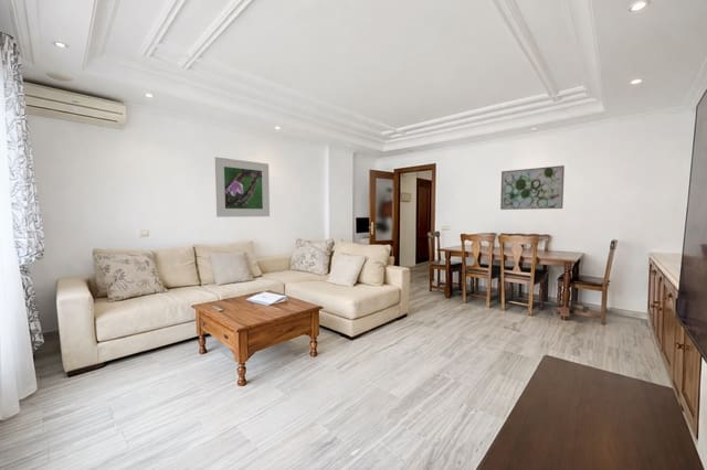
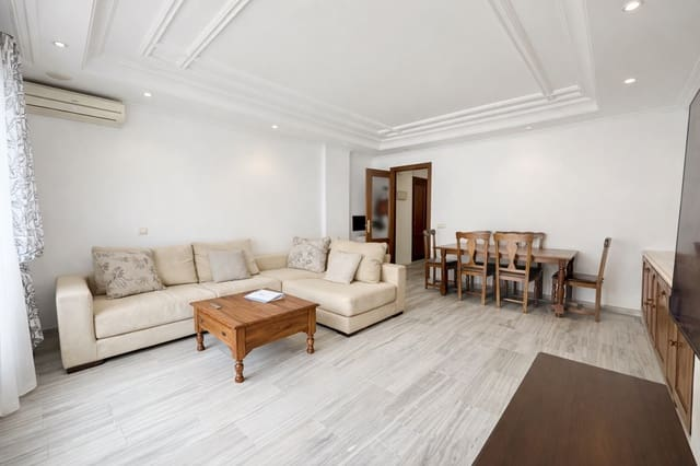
- wall art (530, 189)
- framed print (244, 189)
